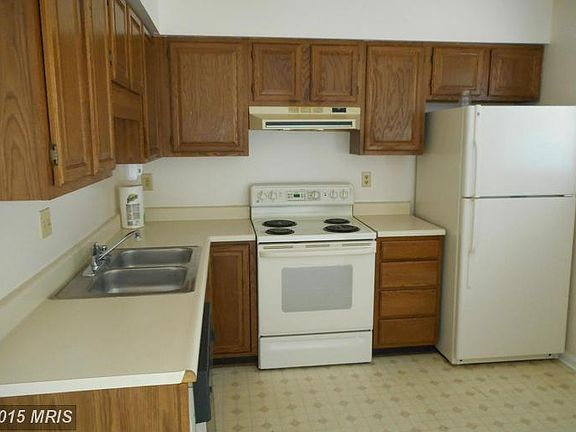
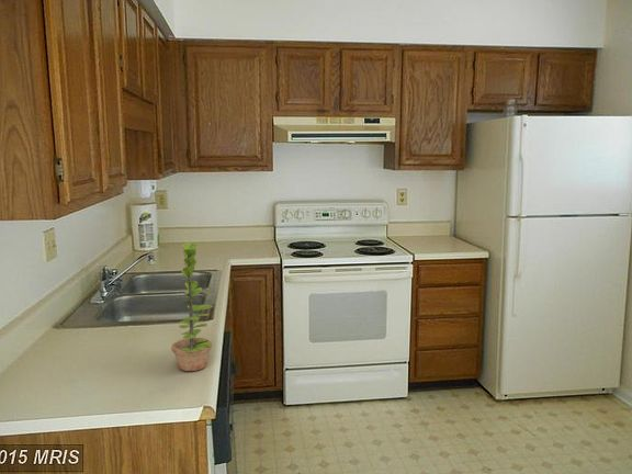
+ plant (191, 305)
